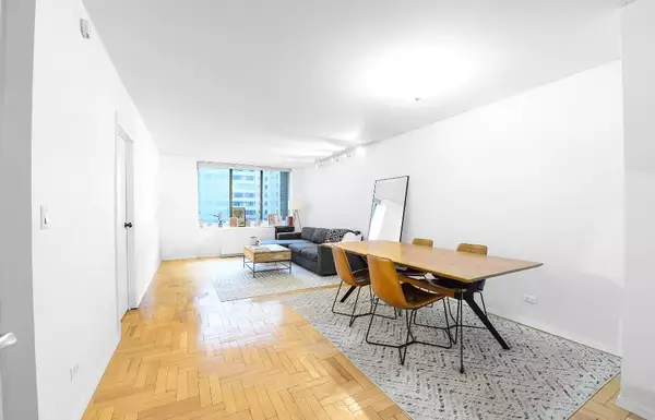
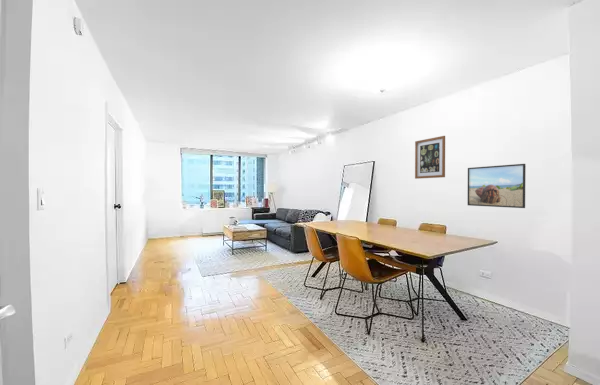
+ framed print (494, 186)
+ wall art (429, 158)
